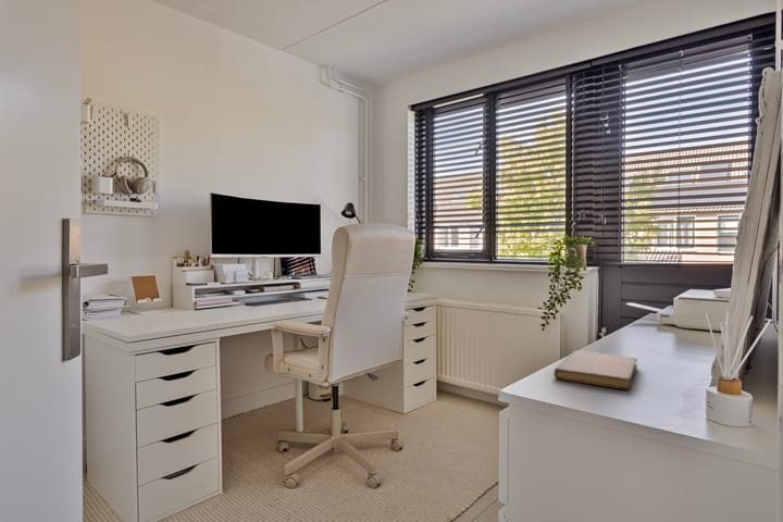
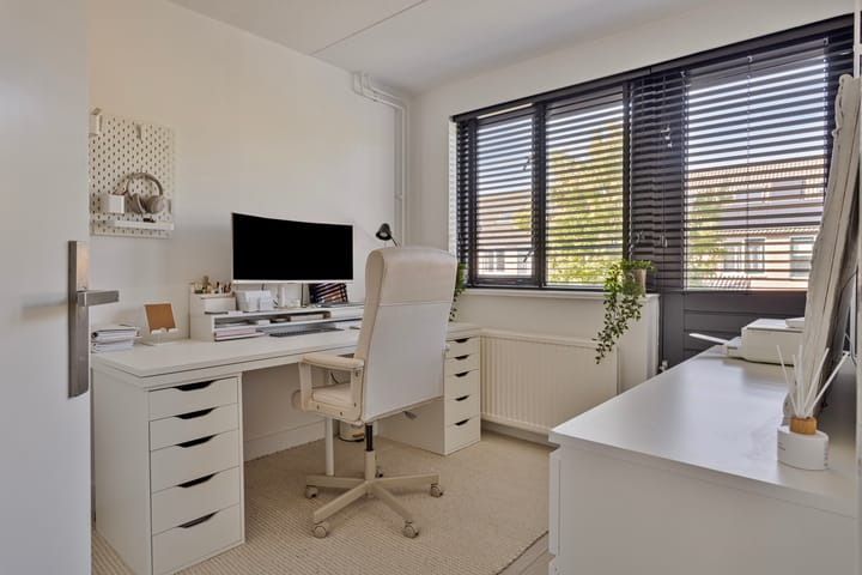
- notebook (597, 366)
